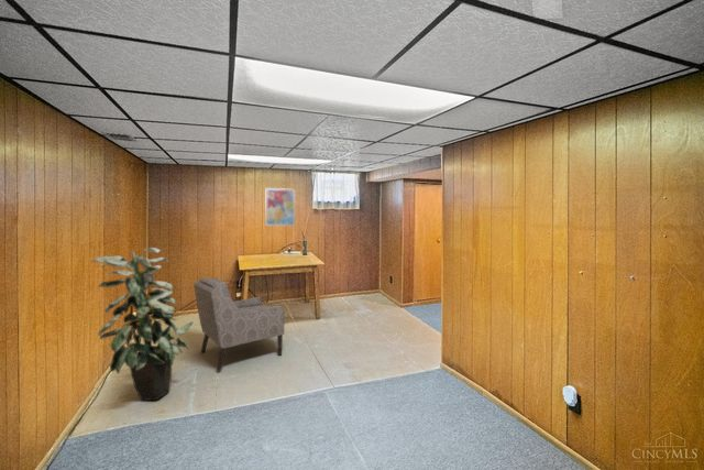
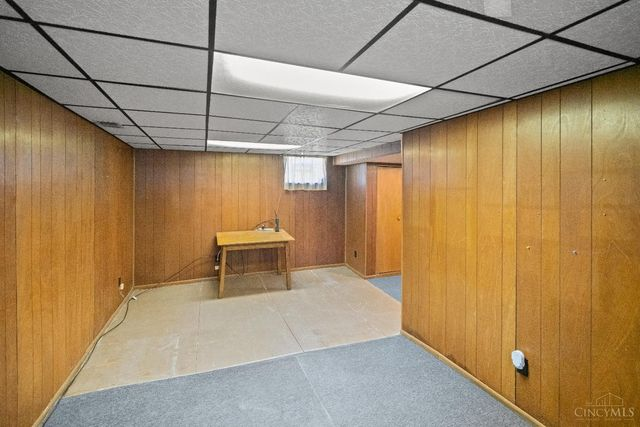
- wall art (279, 207)
- indoor plant (144, 324)
- chair (240, 315)
